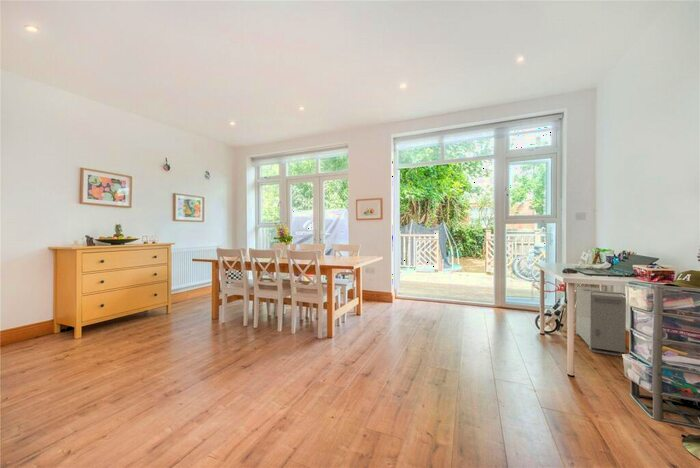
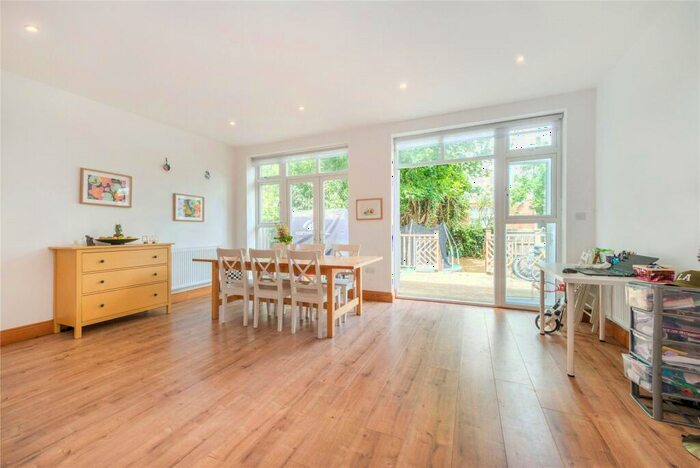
- storage bin (598, 316)
